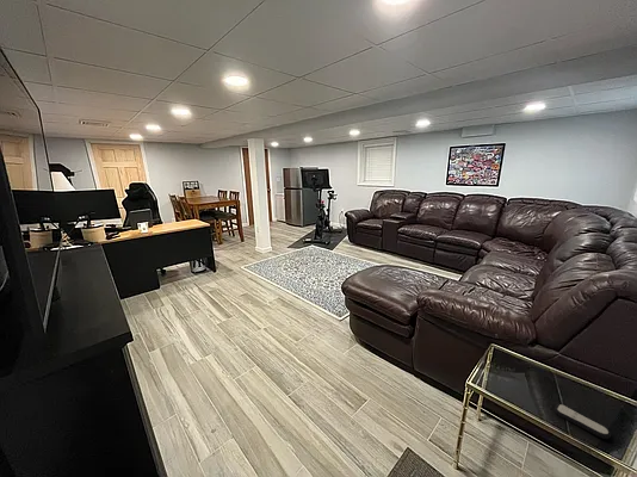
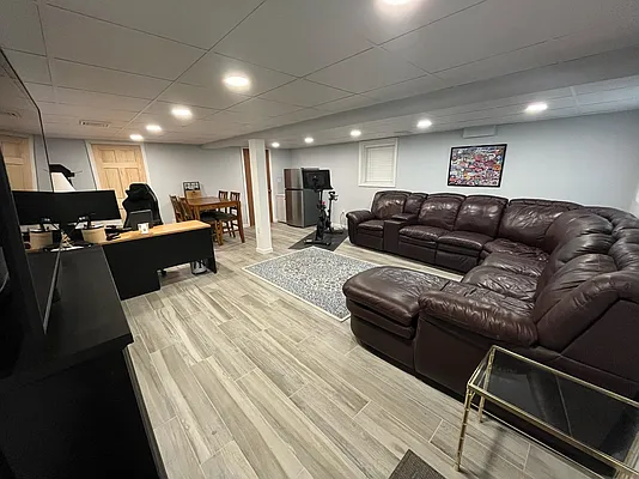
- remote control (581, 420)
